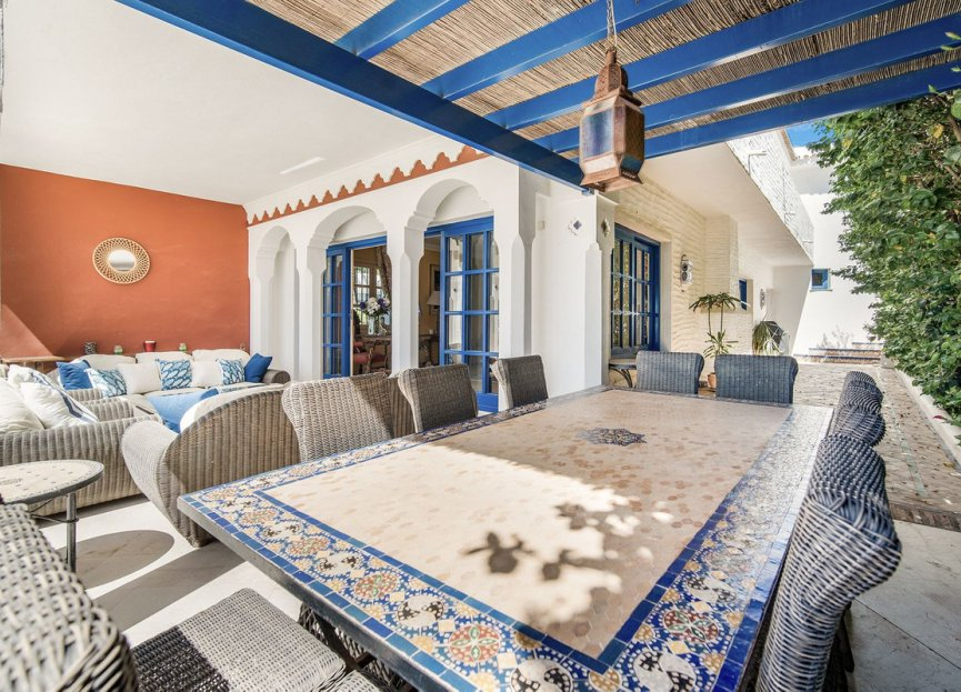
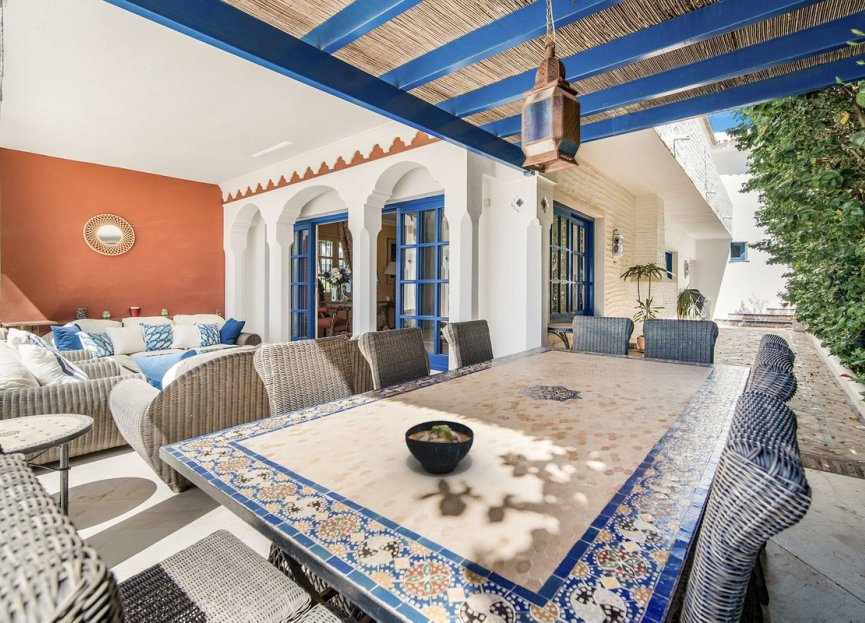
+ bowl (439, 446)
